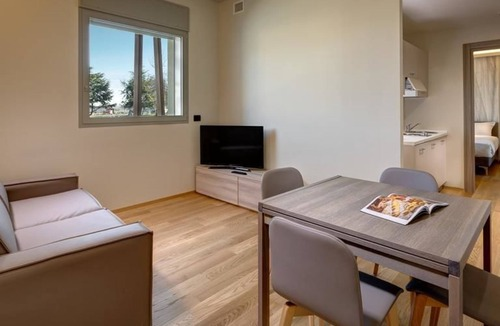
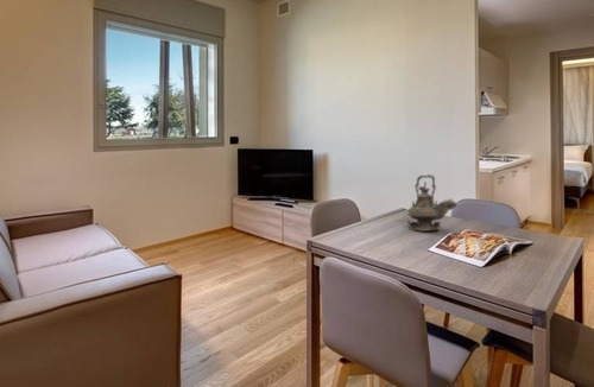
+ teapot (432, 202)
